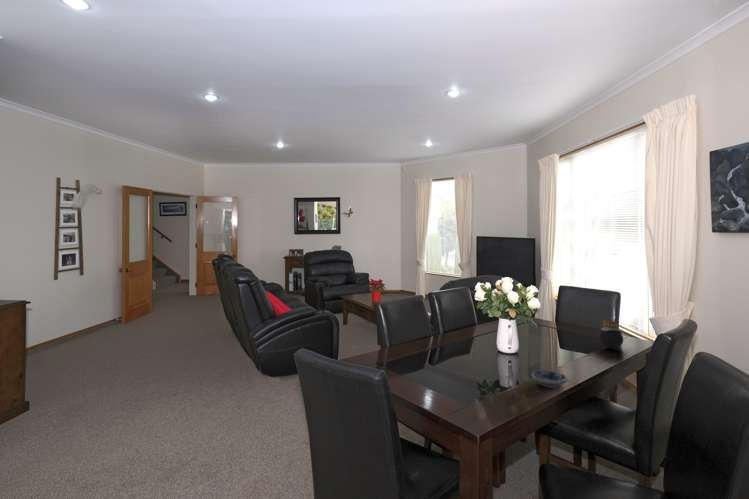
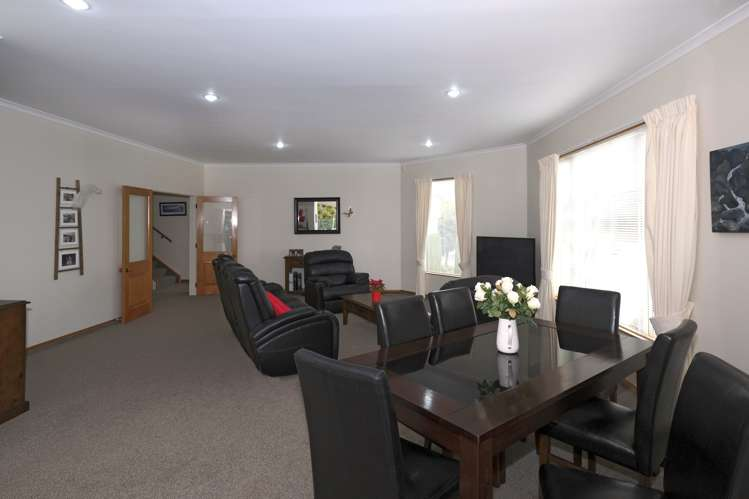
- bowl (549, 379)
- jar (611, 334)
